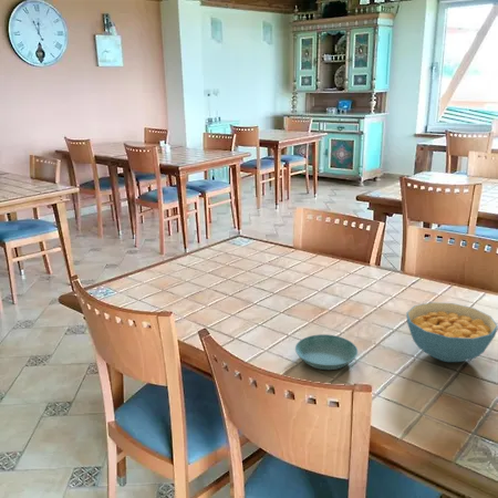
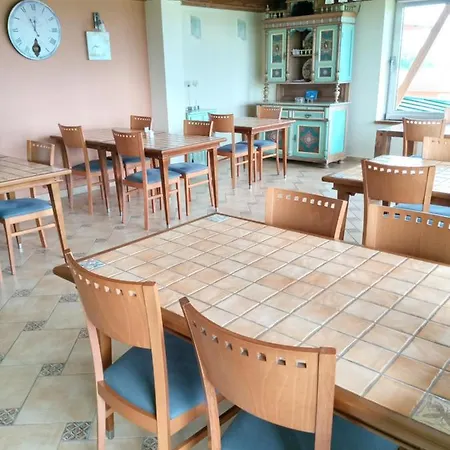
- saucer (325, 353)
- cereal bowl (448, 338)
